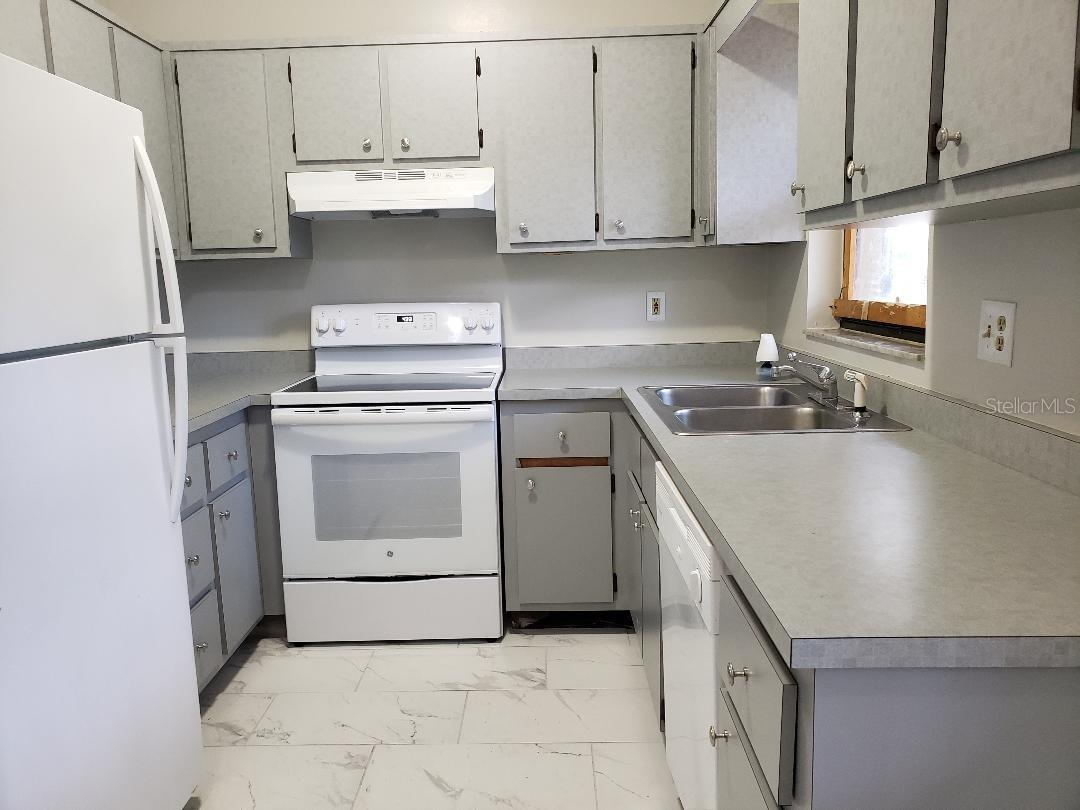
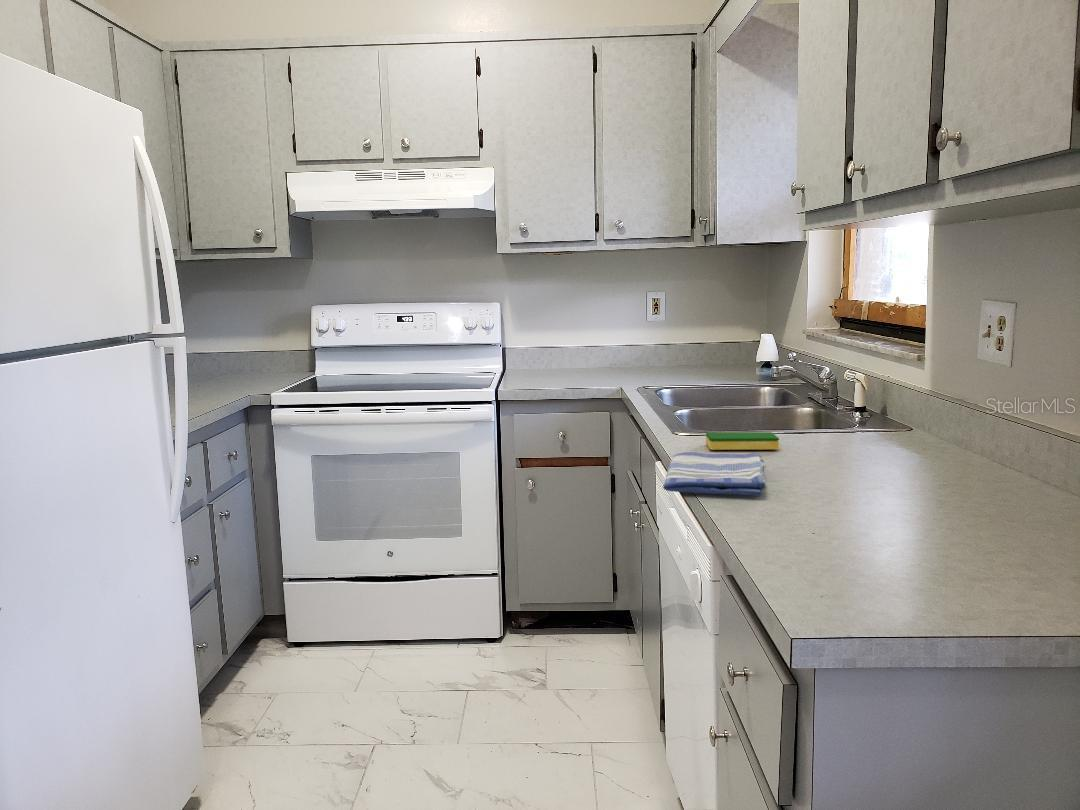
+ dish towel (715, 470)
+ dish sponge (741, 440)
